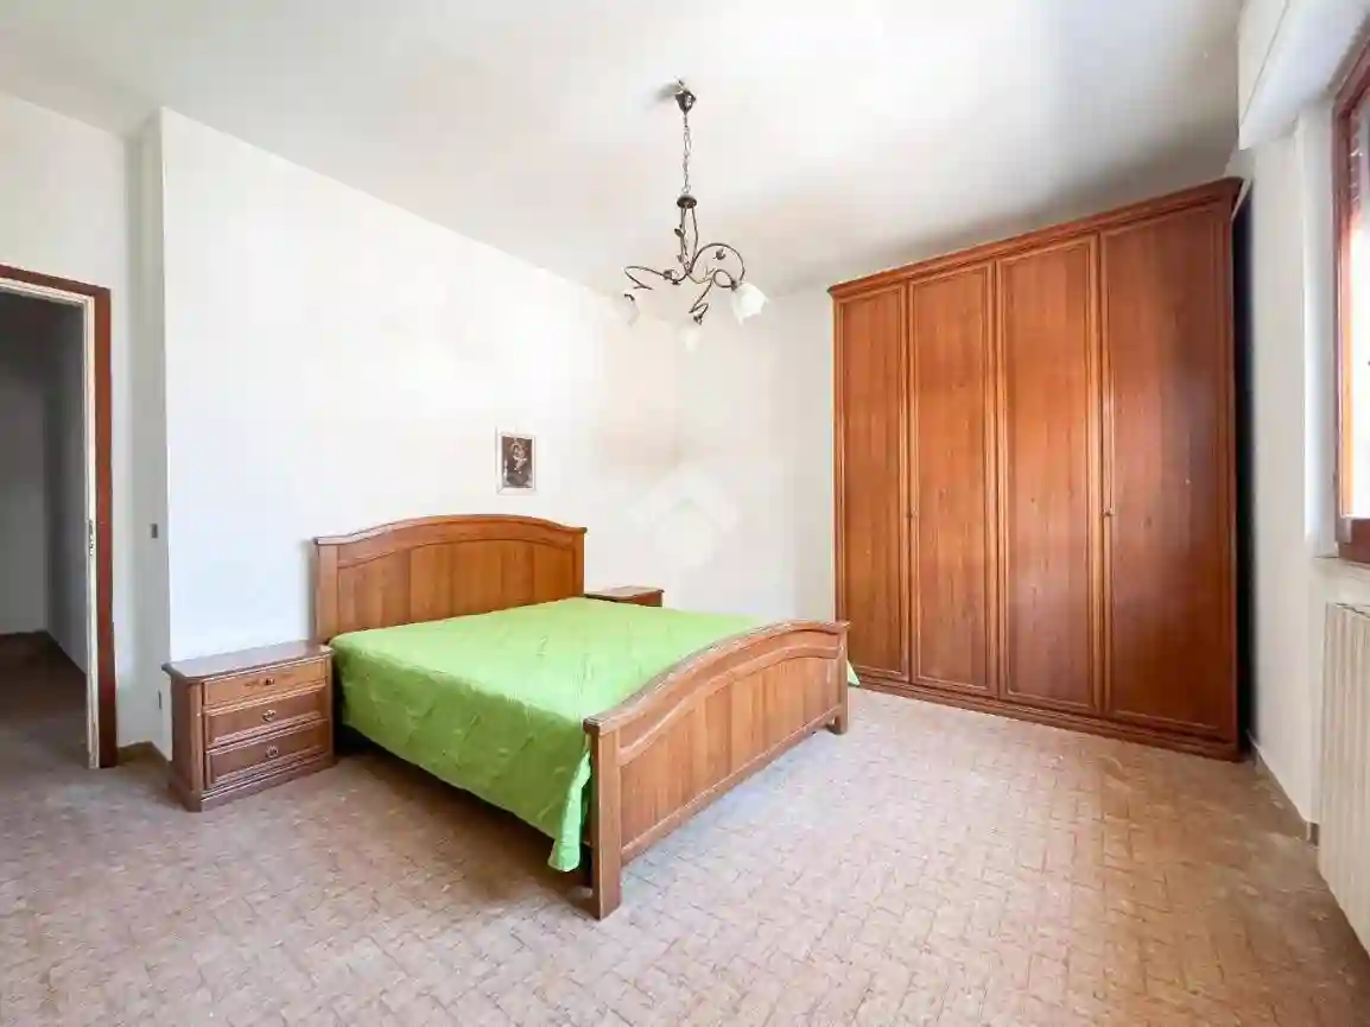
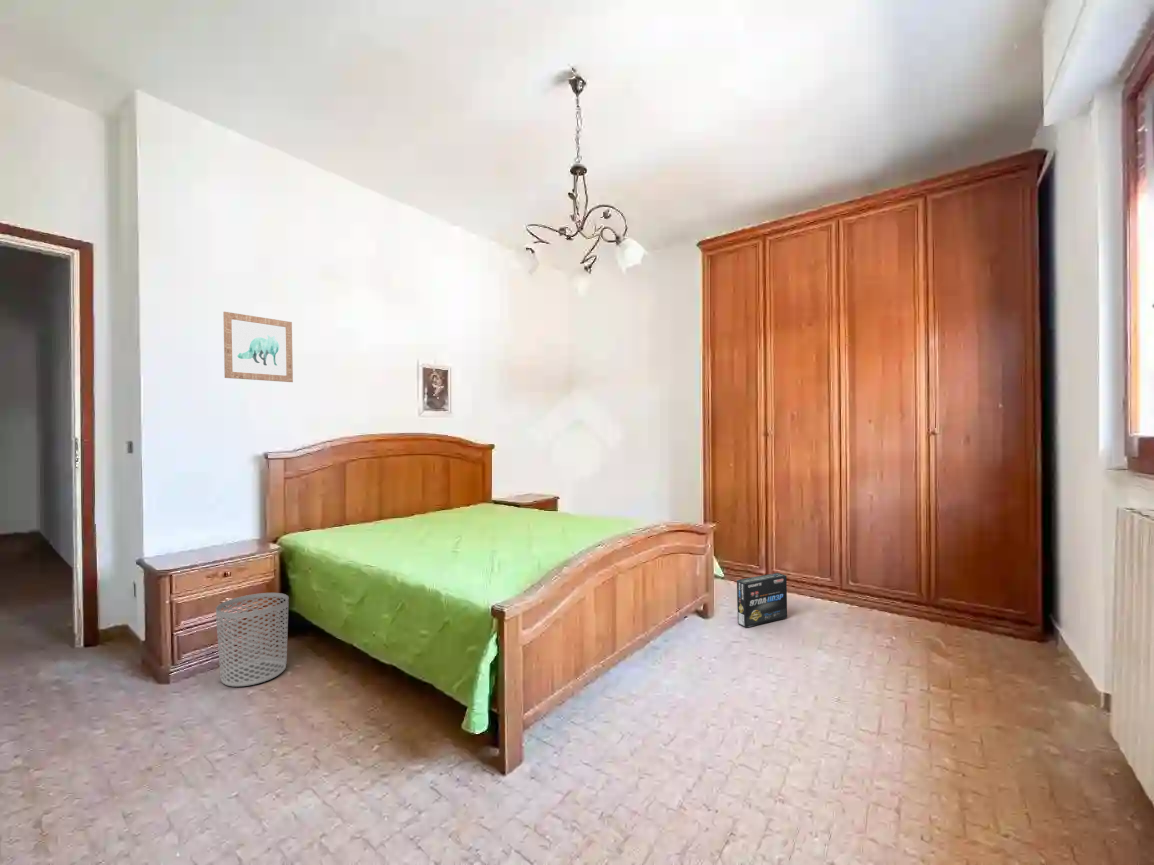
+ box (762, 599)
+ wall art (259, 348)
+ waste bin (253, 638)
